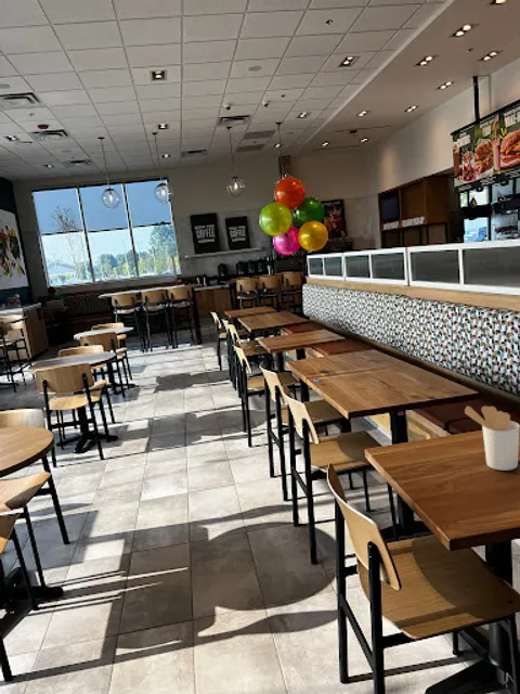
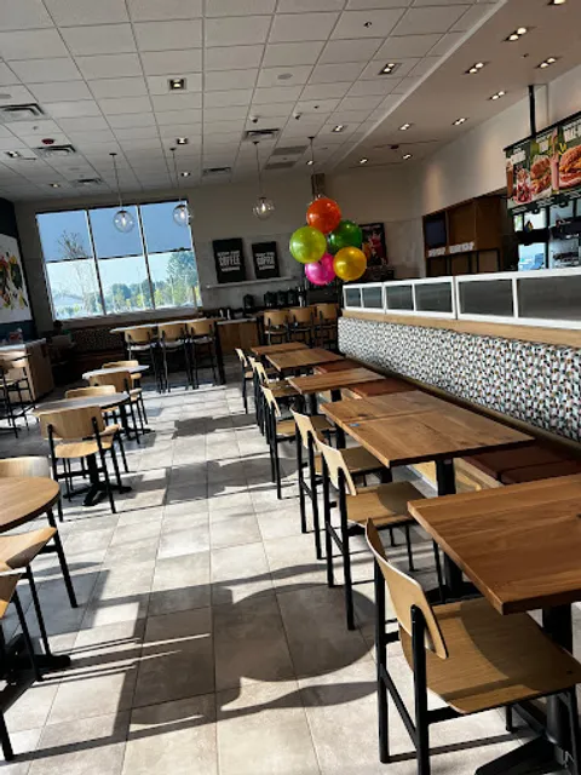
- utensil holder (491, 435)
